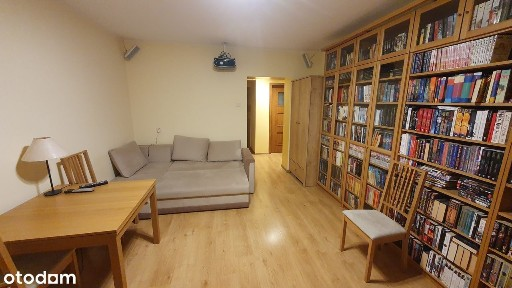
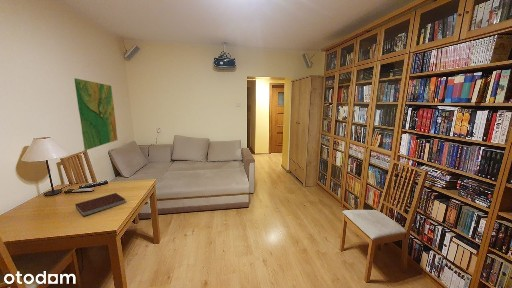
+ notebook (101, 203)
+ map (99, 114)
